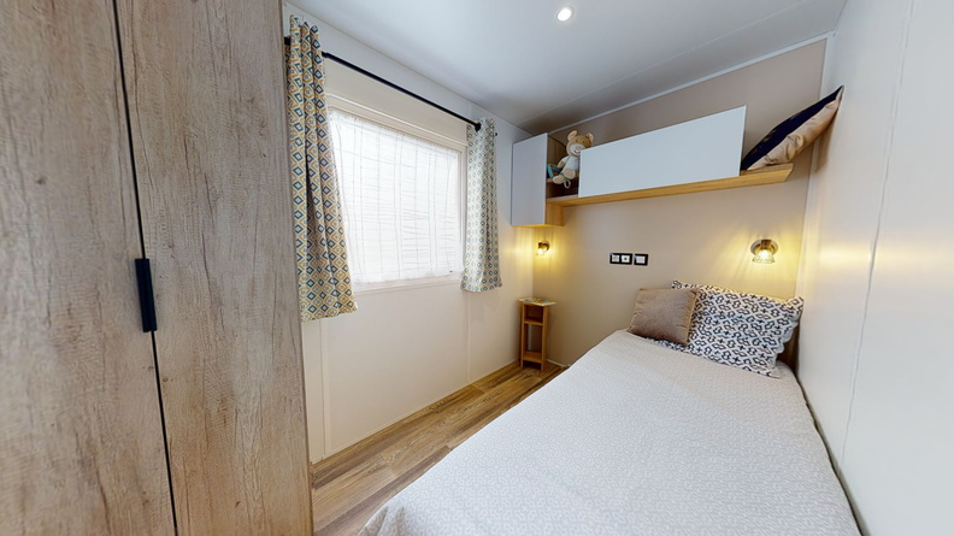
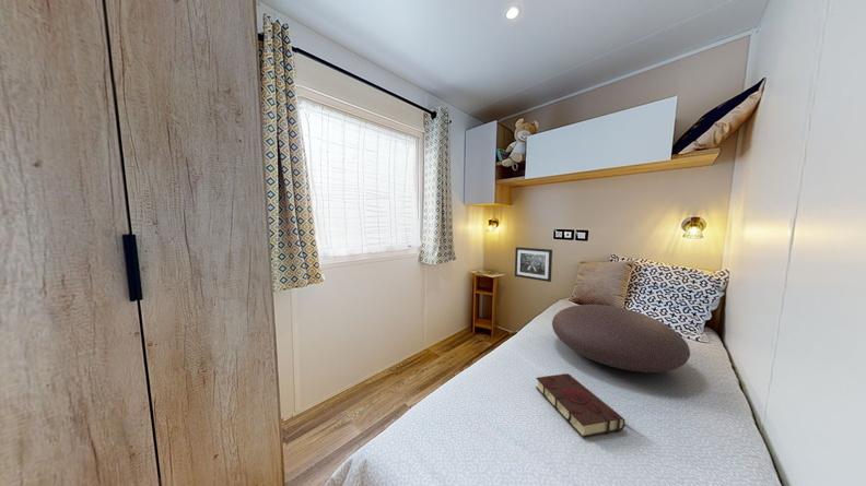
+ wall art (533, 263)
+ book (570, 395)
+ cushion (611, 332)
